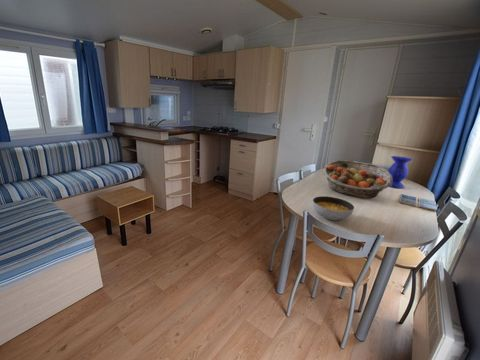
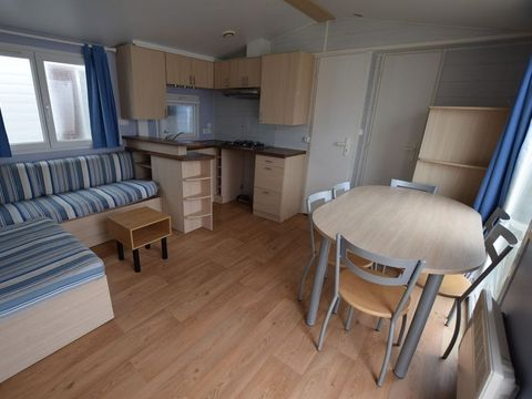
- drink coaster (416, 201)
- soup bowl (331, 209)
- fruit basket (355, 178)
- vase (398, 172)
